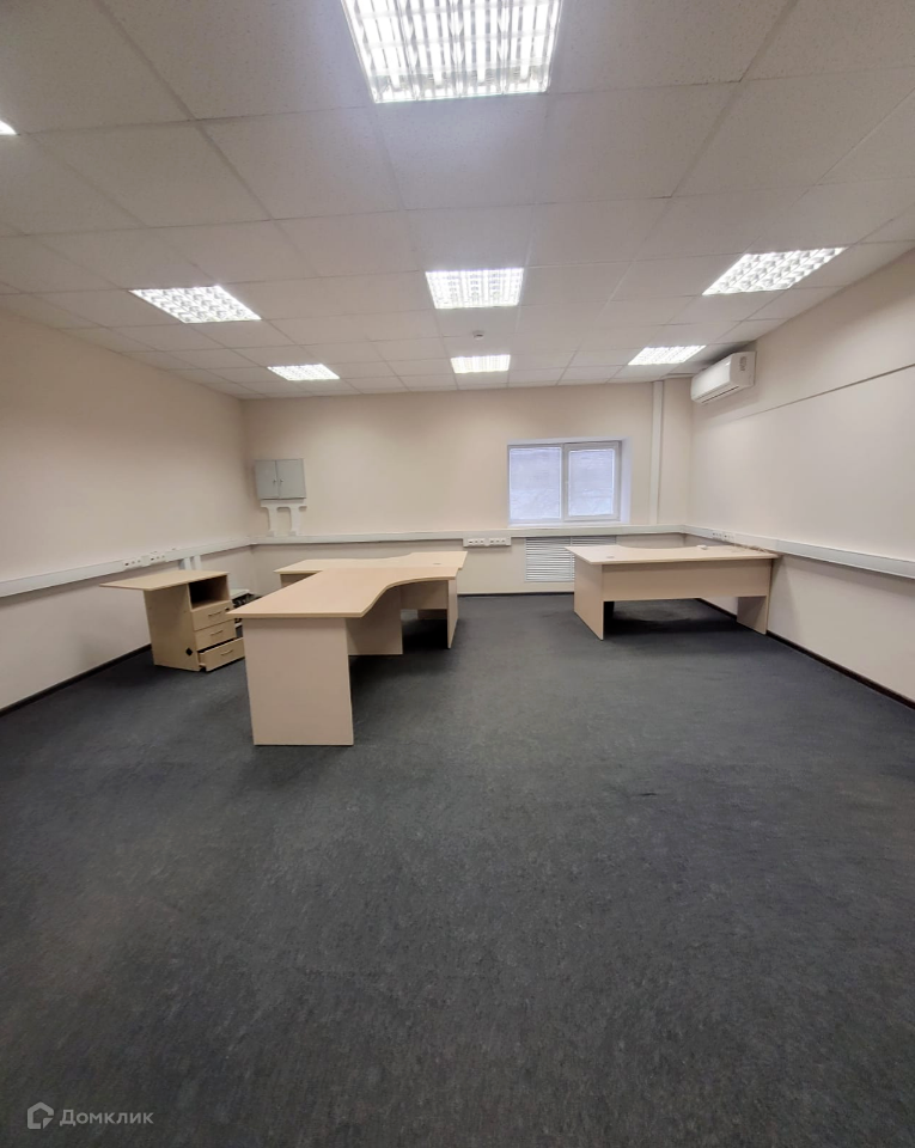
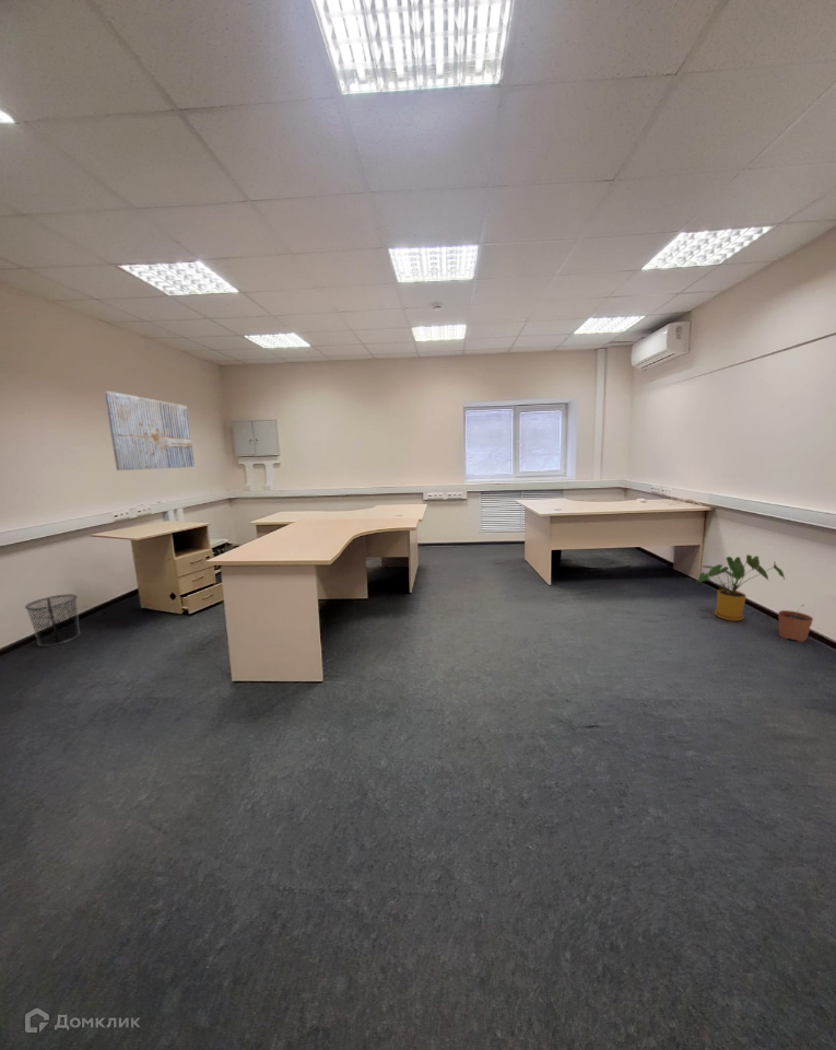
+ house plant (732, 585)
+ plant pot (794, 620)
+ wall art (155, 434)
+ waste bin (56, 620)
